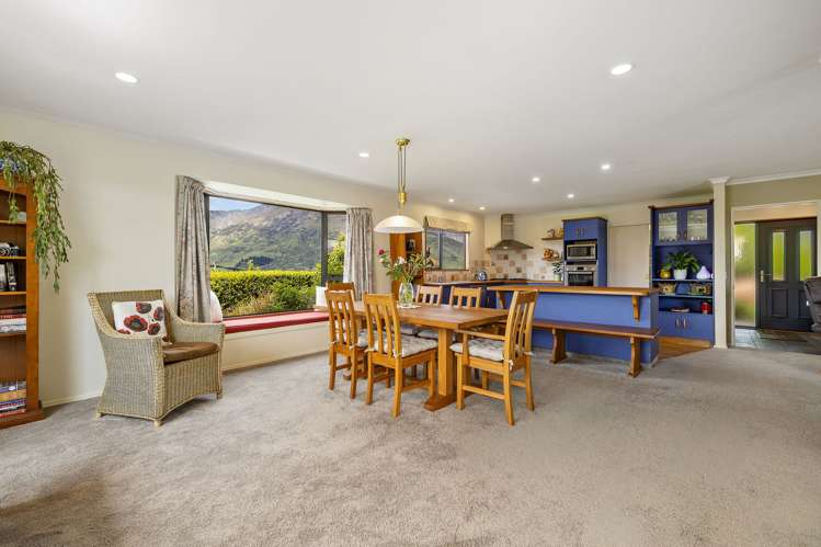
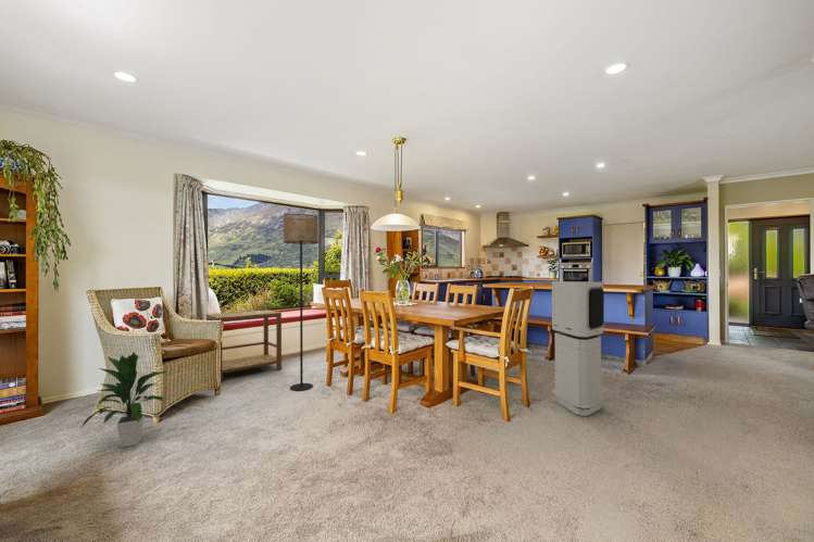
+ floor lamp (301, 301)
+ air purifier (574, 343)
+ indoor plant (127, 396)
+ side table (245, 344)
